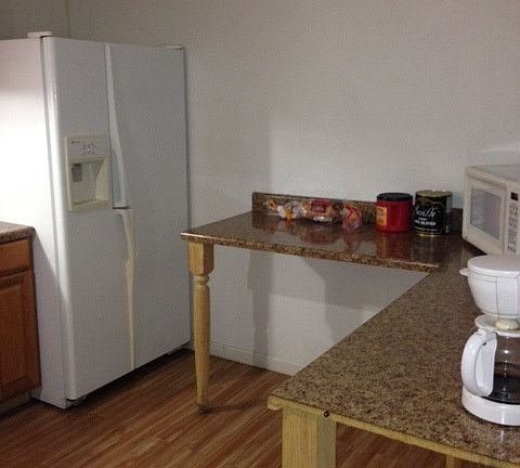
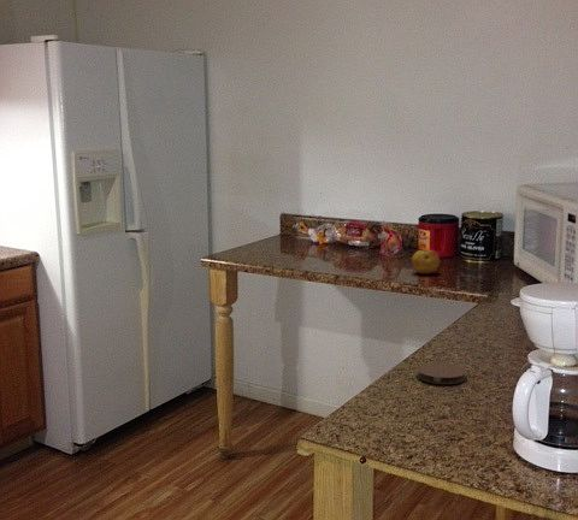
+ coaster (441, 372)
+ fruit (425, 261)
